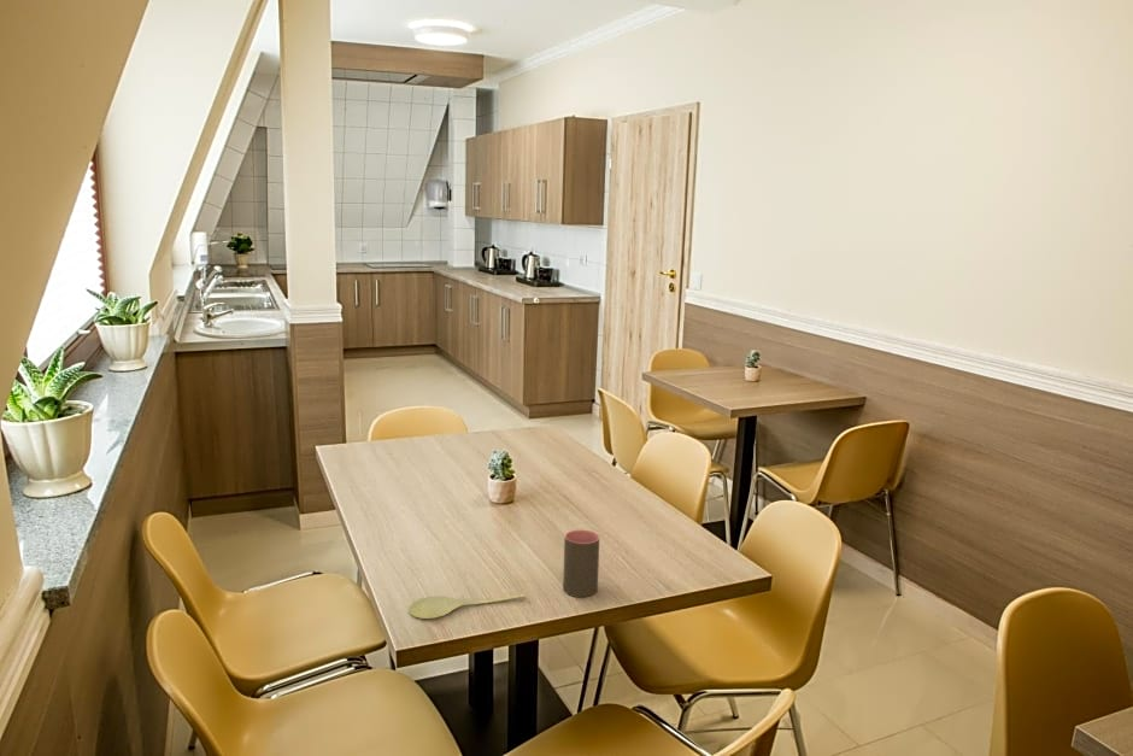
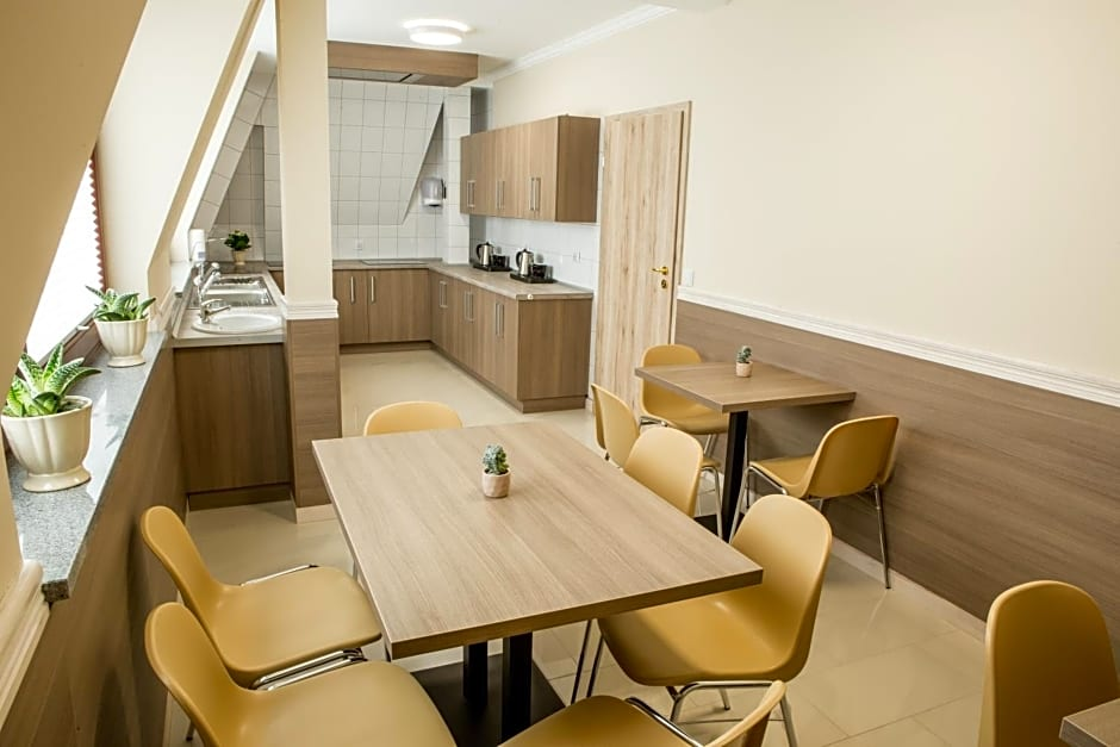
- spoon (468, 602)
- cup (581, 562)
